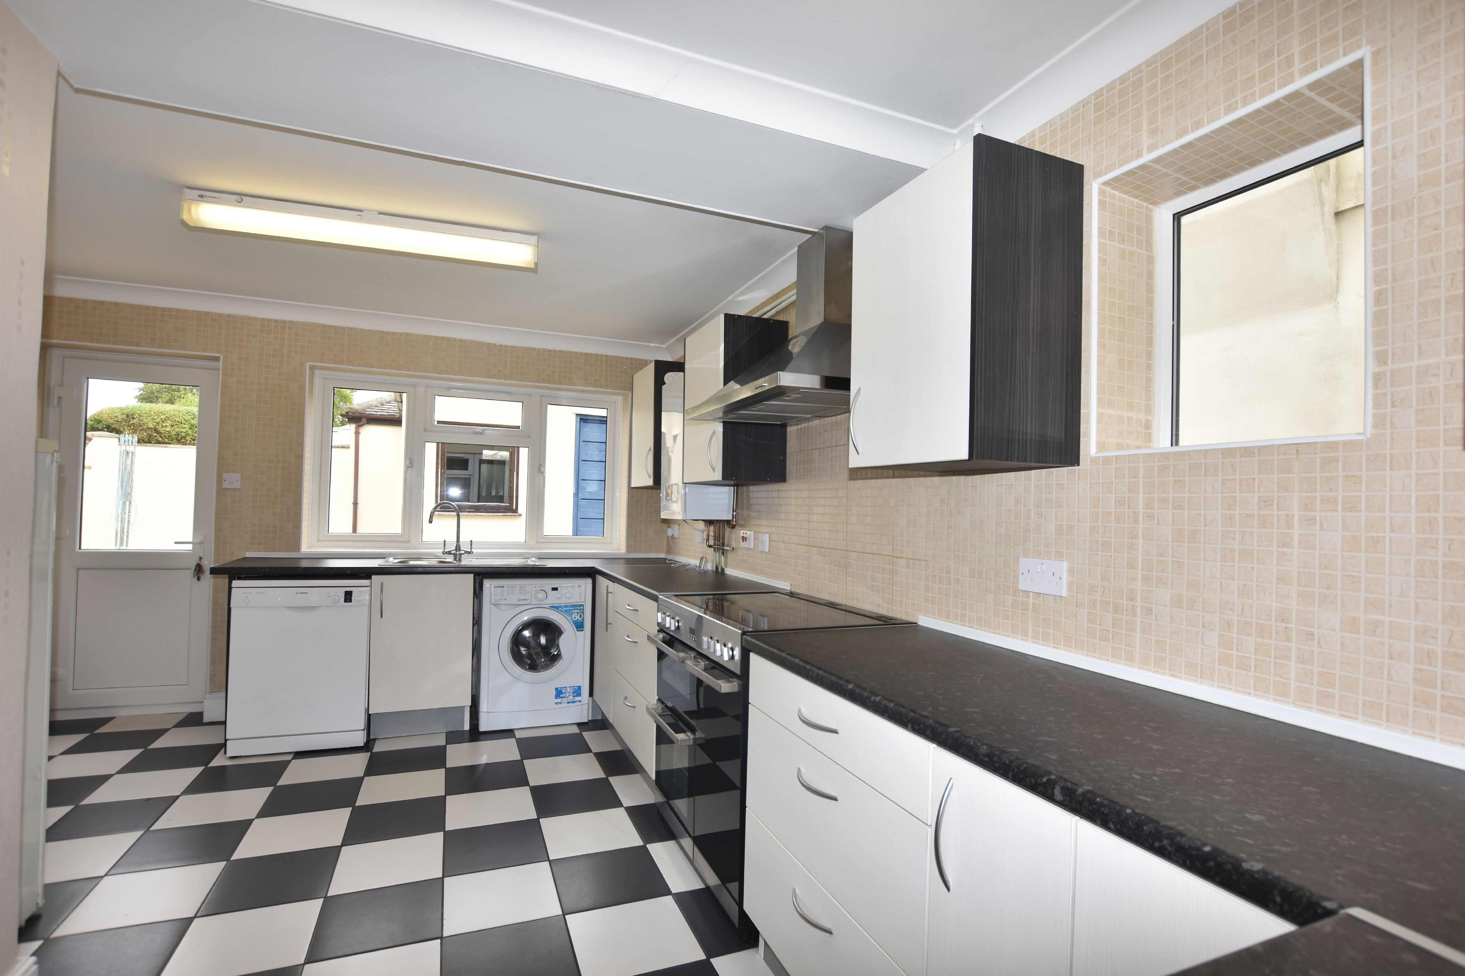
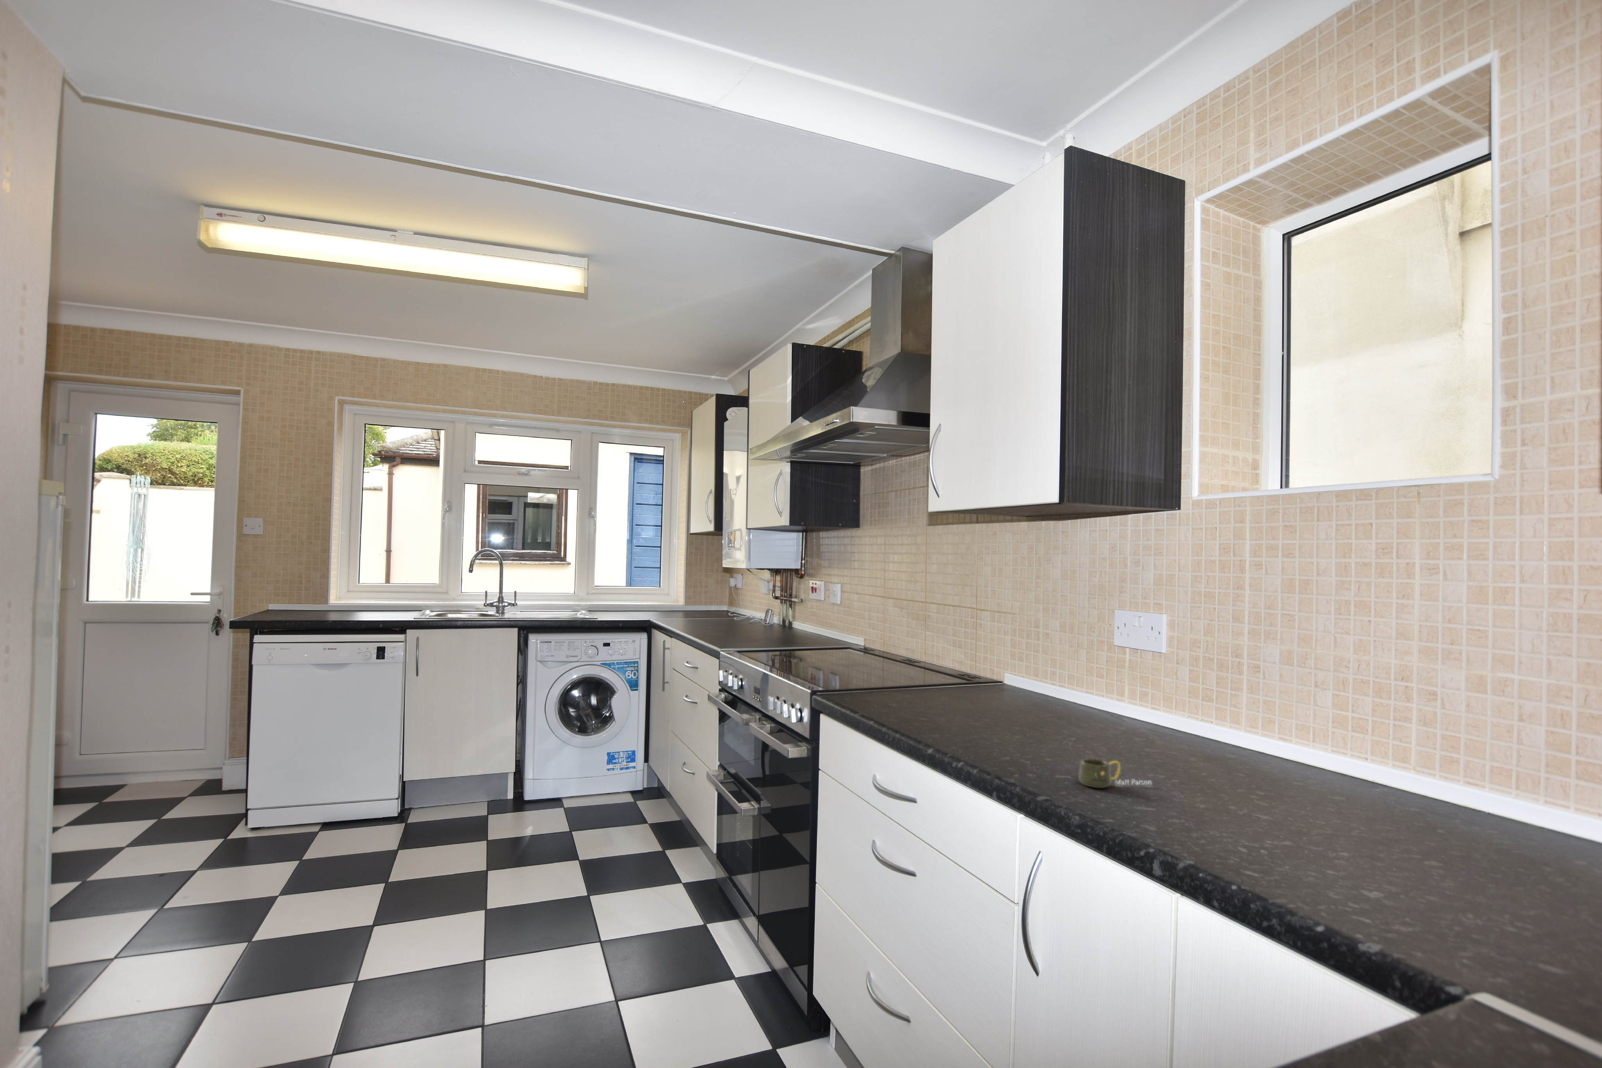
+ mug (1117, 772)
